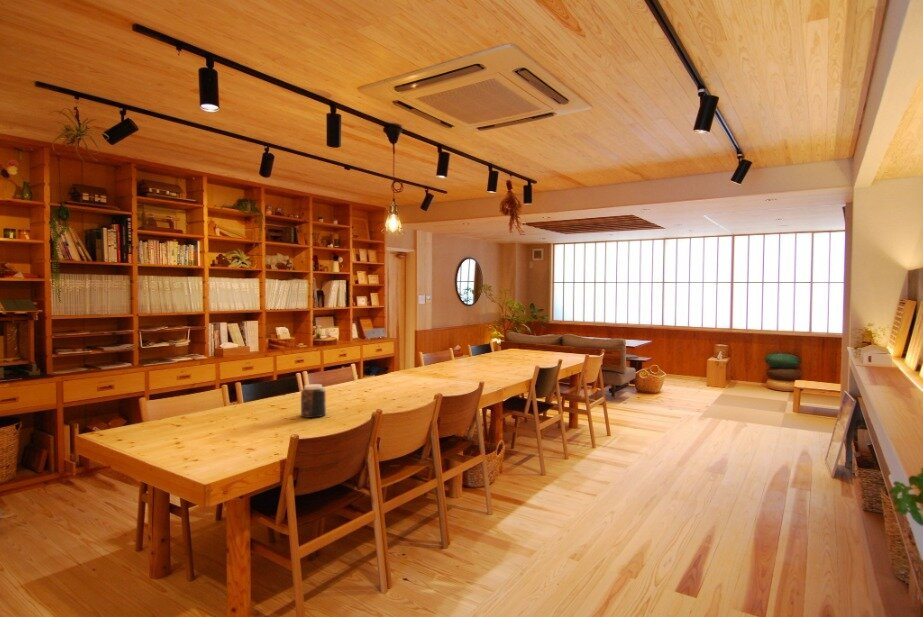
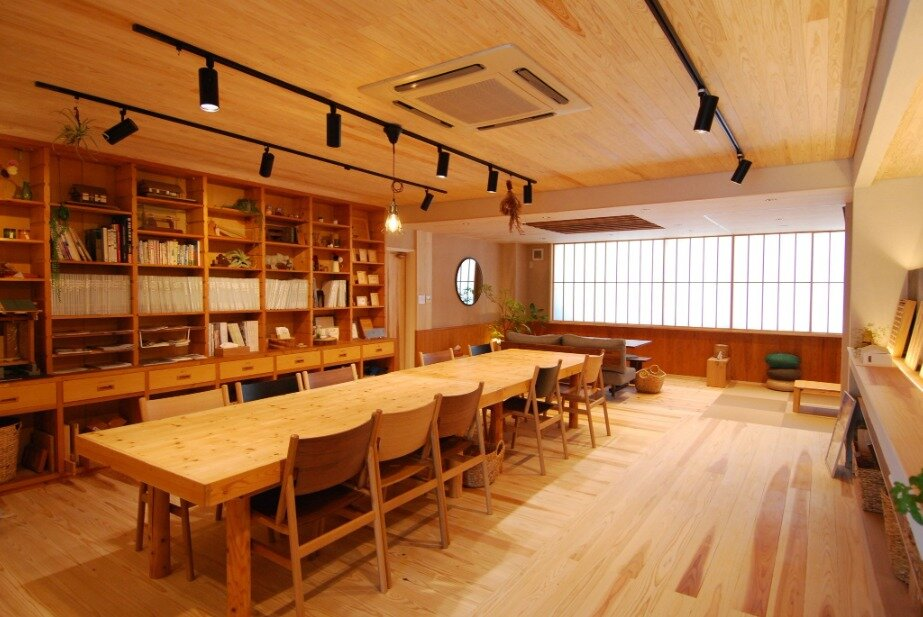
- jar (313, 400)
